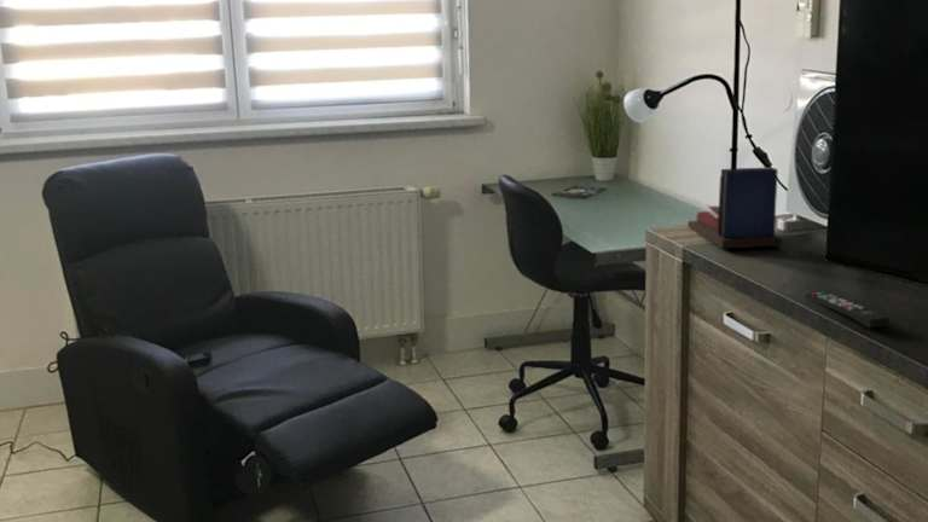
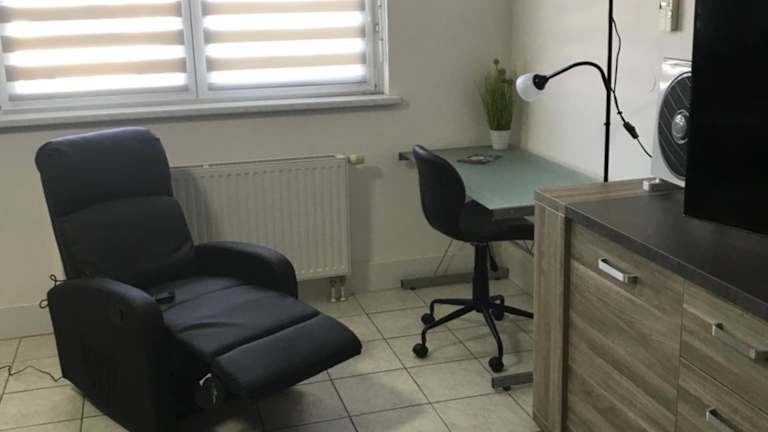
- remote control (845, 307)
- book (733, 199)
